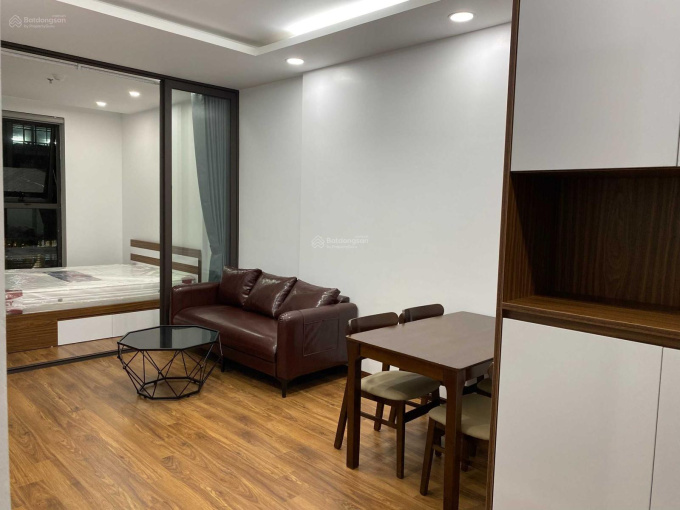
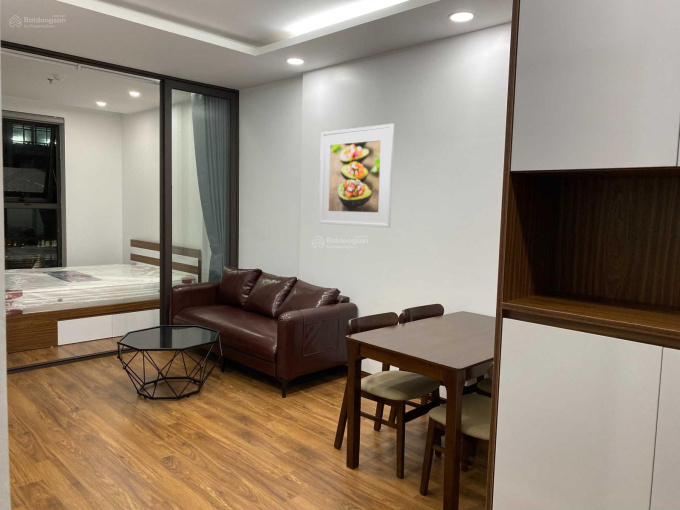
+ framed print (353, 177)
